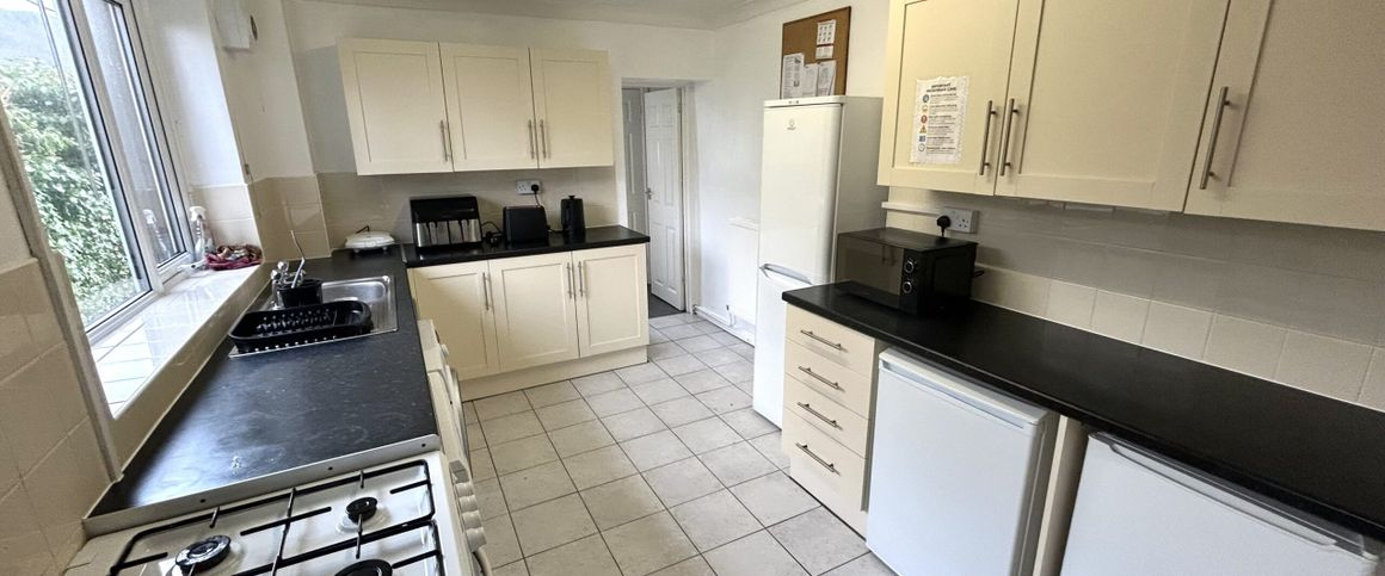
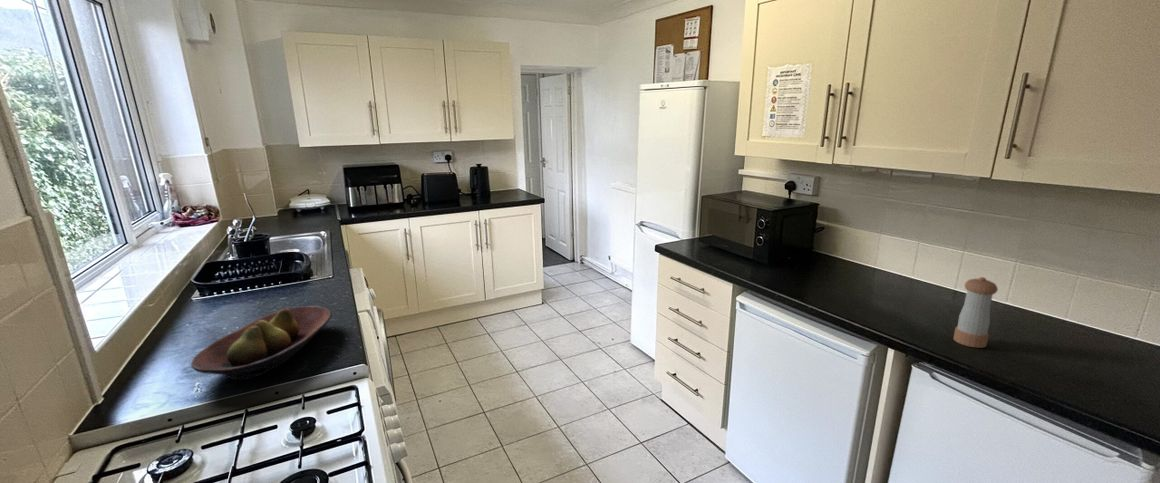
+ pepper shaker (976, 310)
+ fruit bowl (270, 335)
